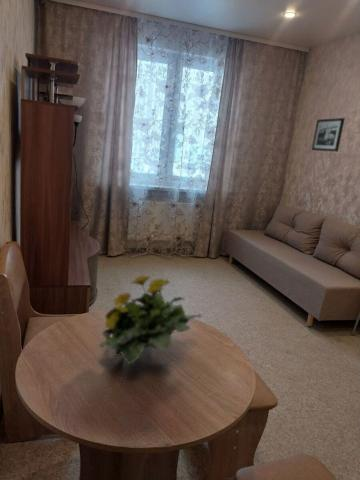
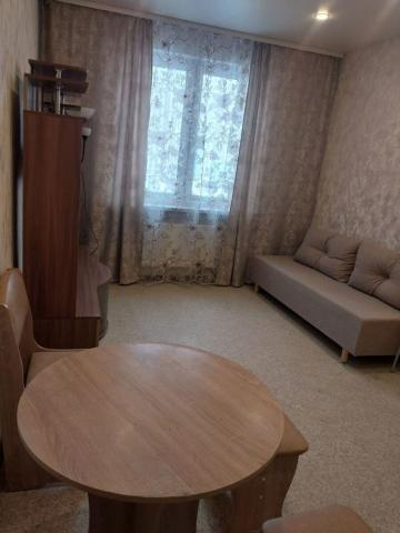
- flowering plant (153, 320)
- picture frame (327, 135)
